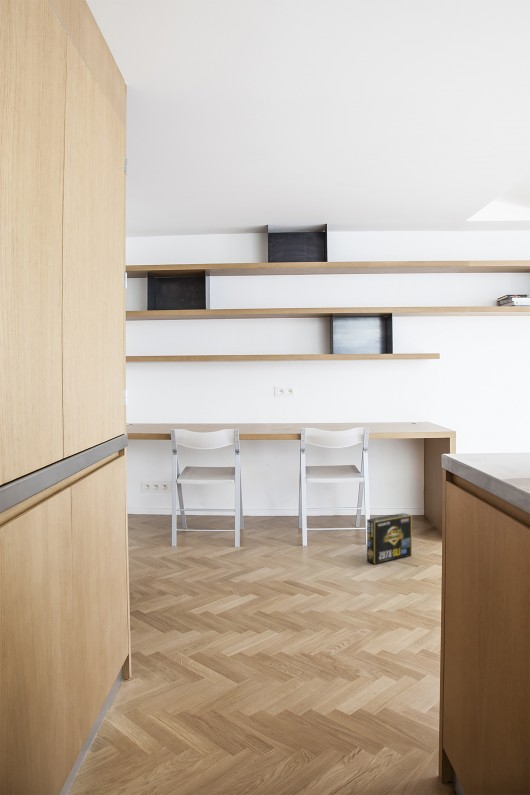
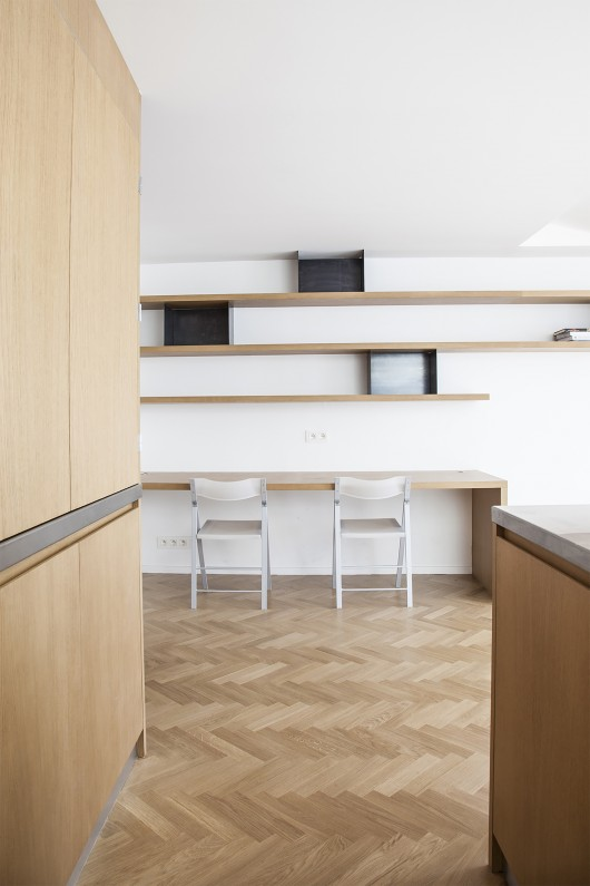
- box (389, 537)
